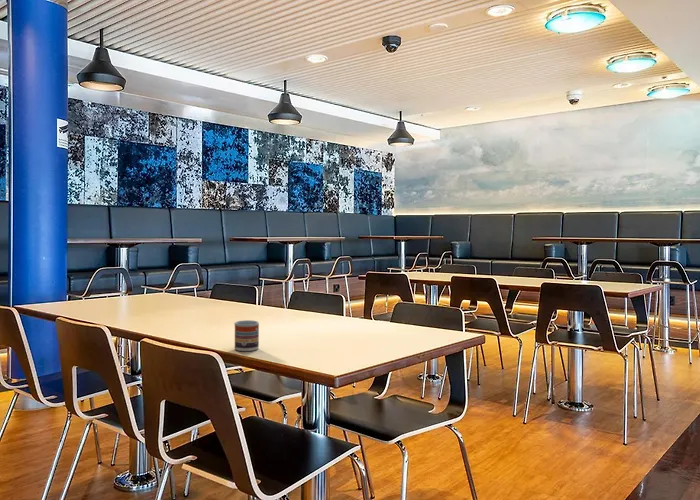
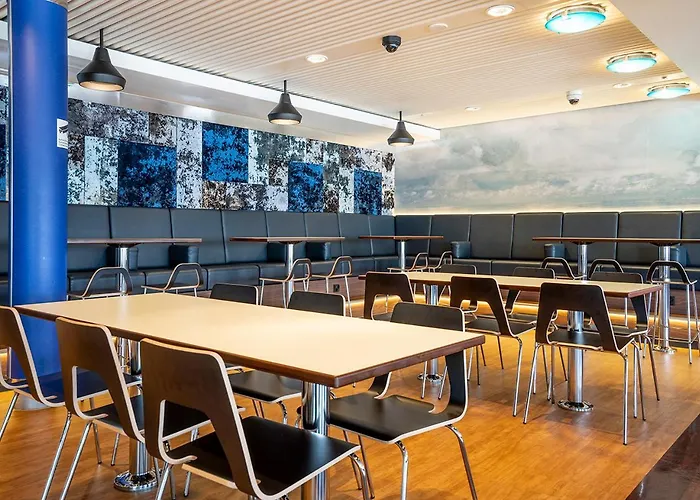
- cup (245, 334)
